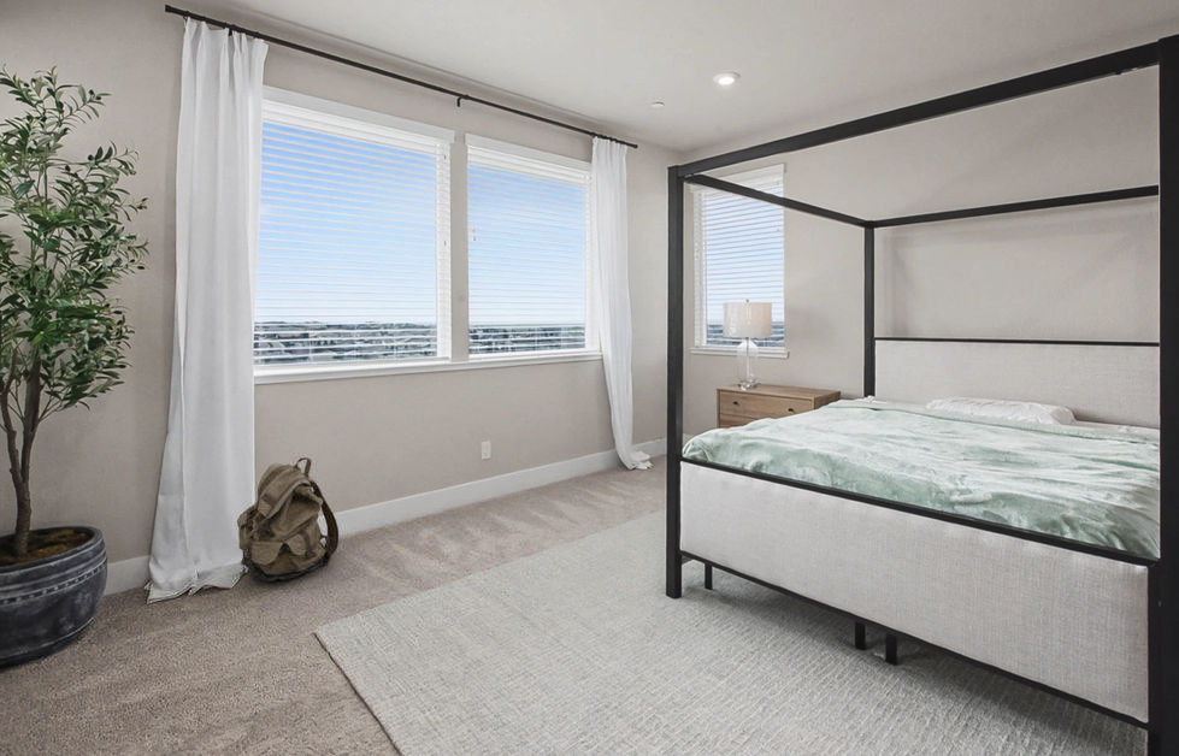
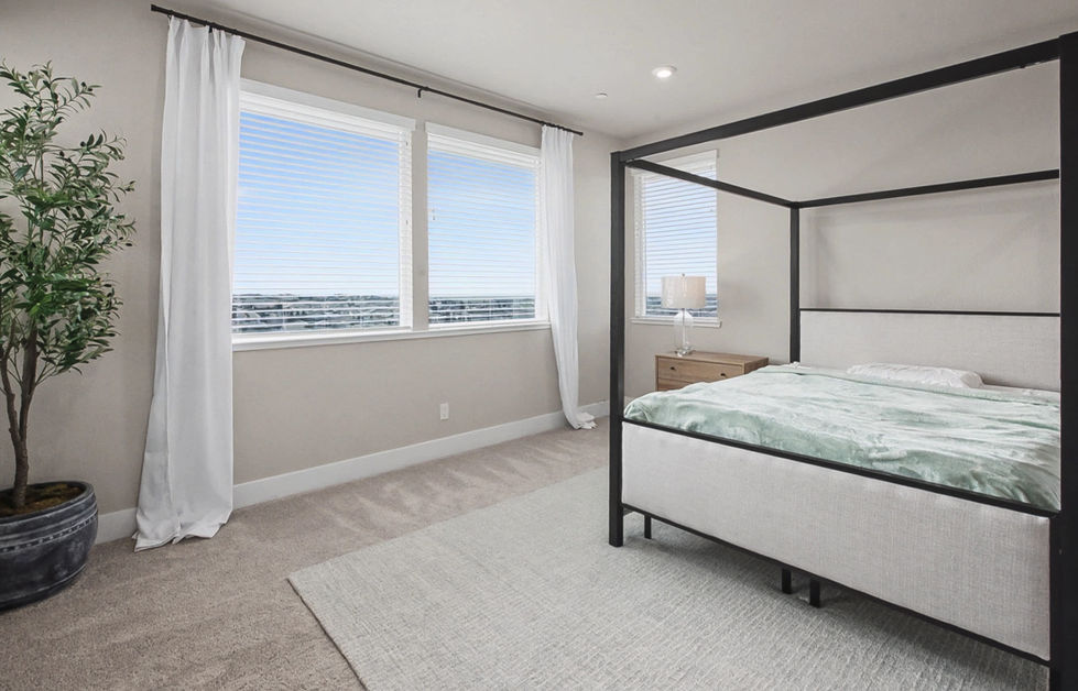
- backpack (285, 513)
